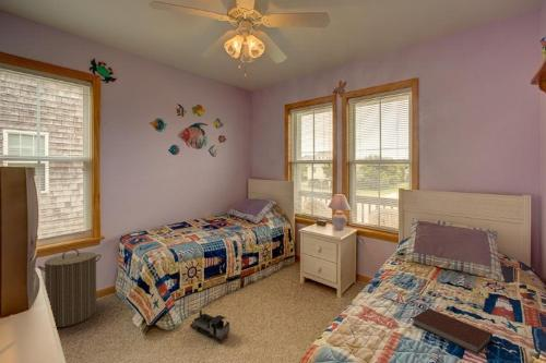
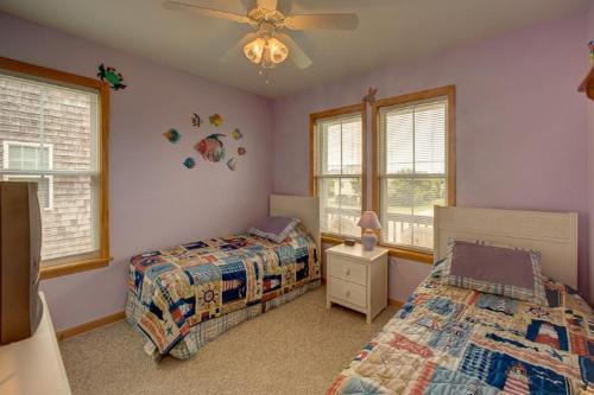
- book (450, 328)
- toy train (209, 323)
- laundry hamper (71, 282)
